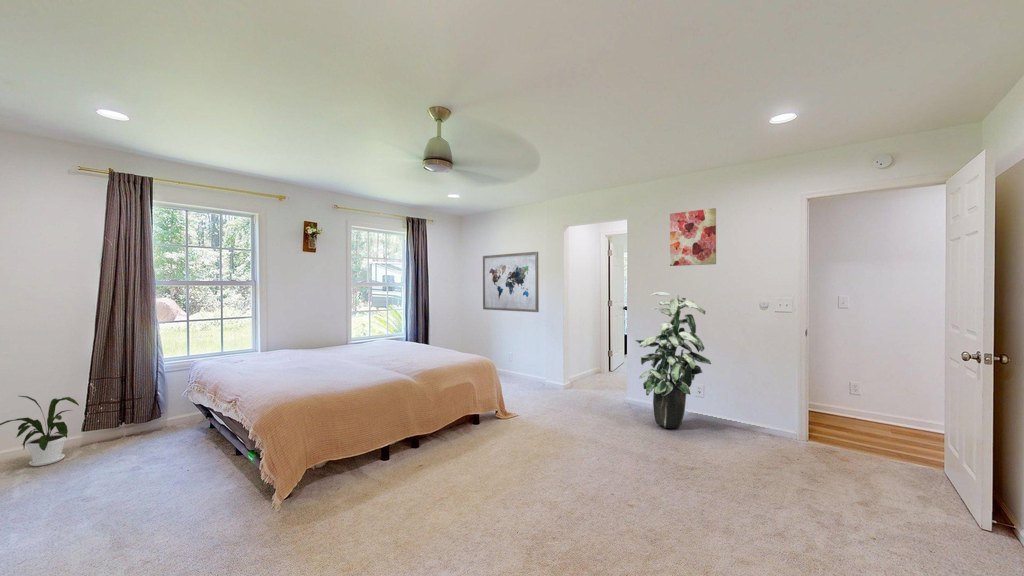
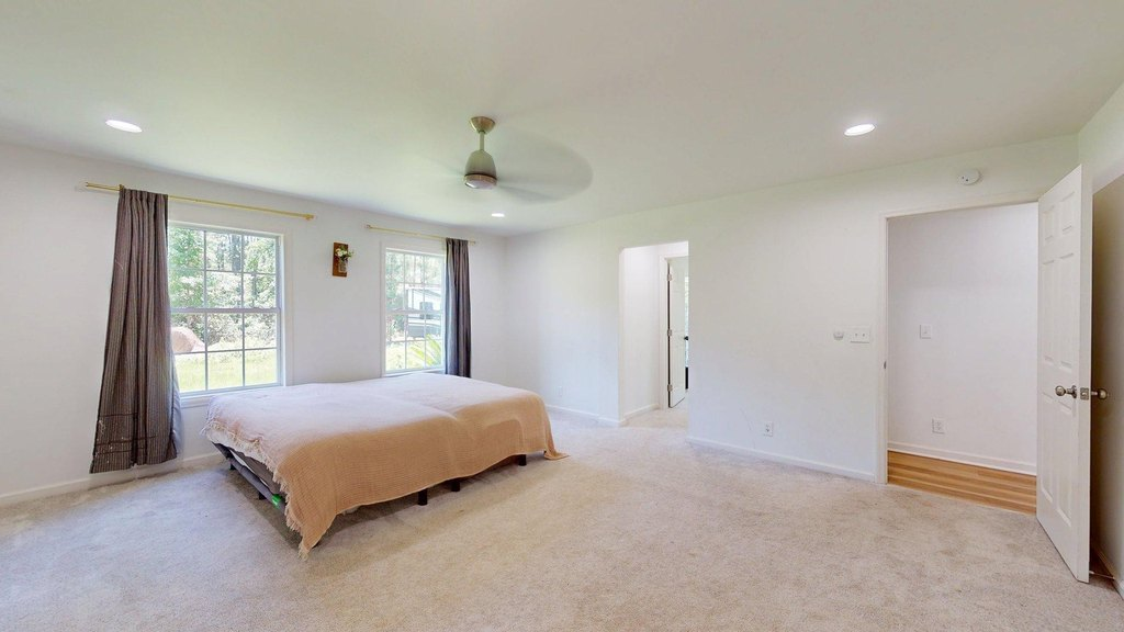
- house plant (42, 428)
- wall art (692, 238)
- indoor plant (669, 358)
- wall art (508, 282)
